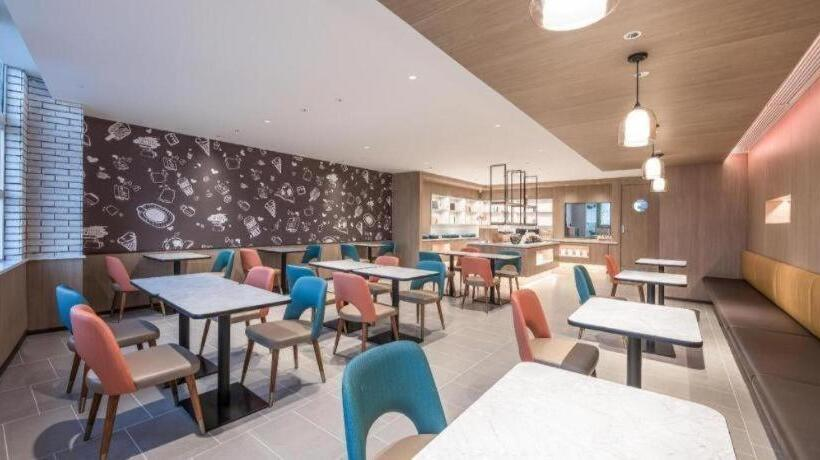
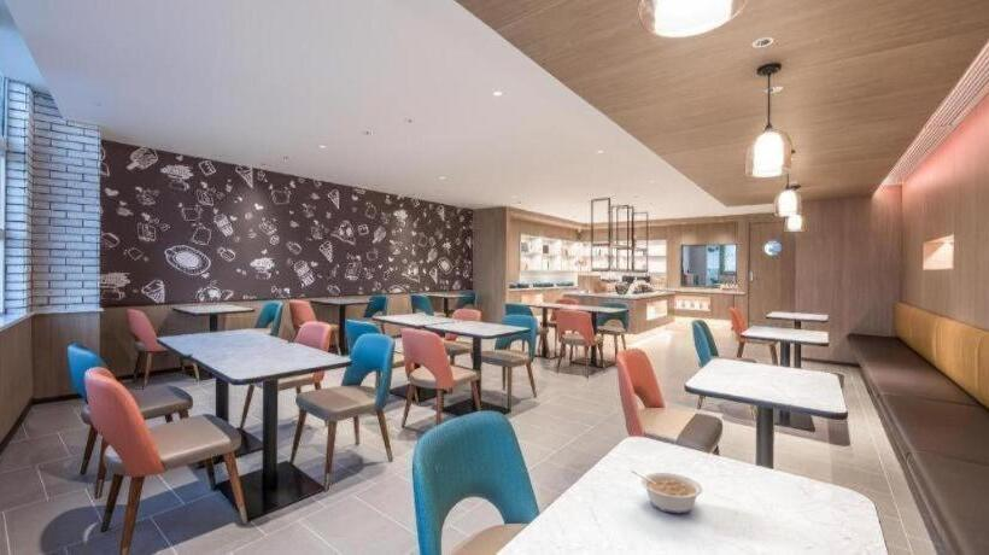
+ legume (668, 492)
